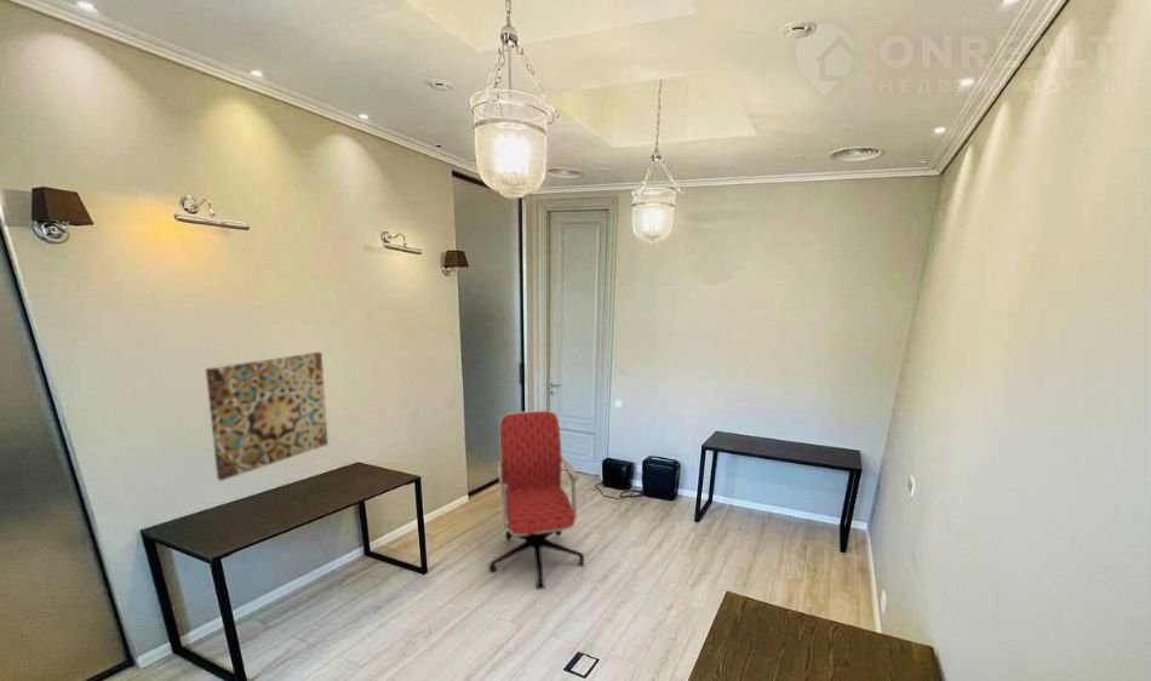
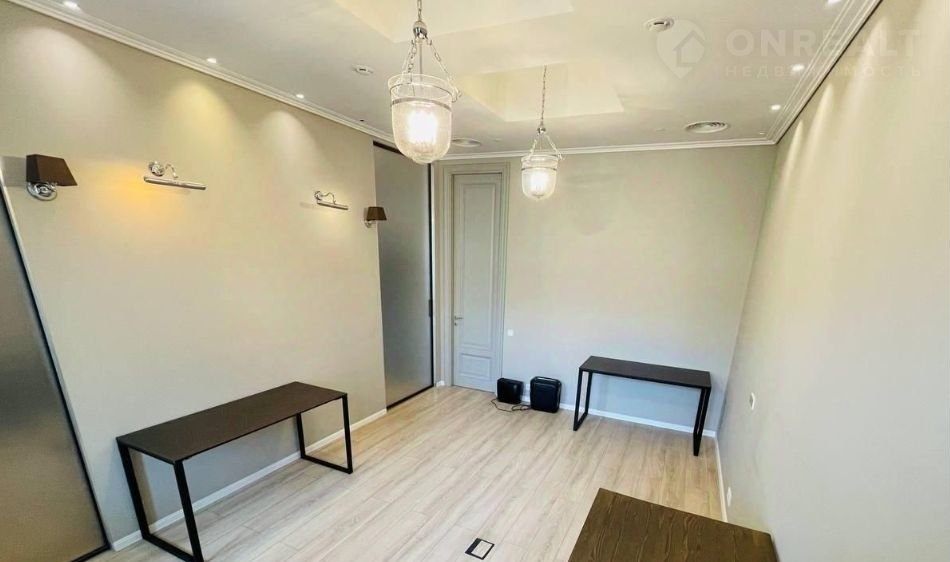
- office chair (534, 493)
- wall art (273, 411)
